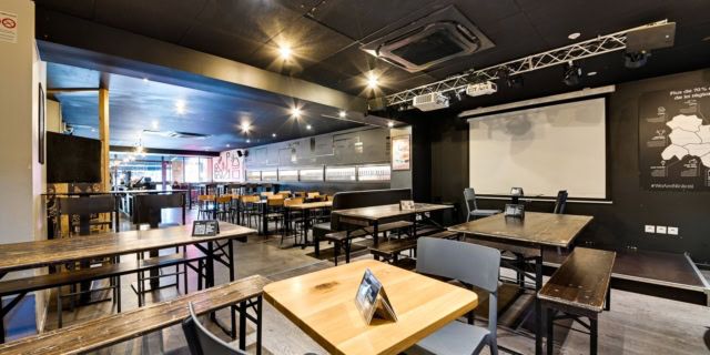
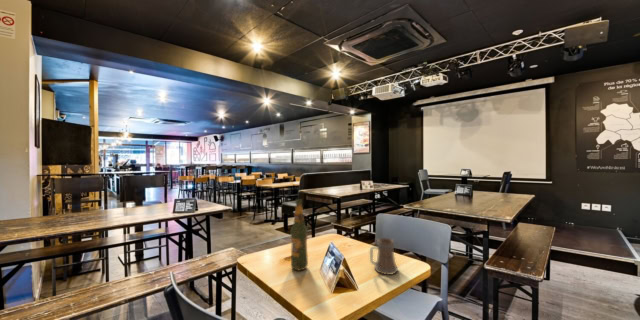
+ beer mug (383, 255)
+ beer bottle (299, 233)
